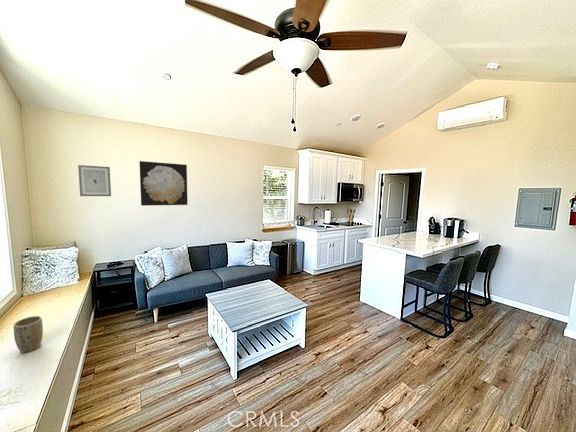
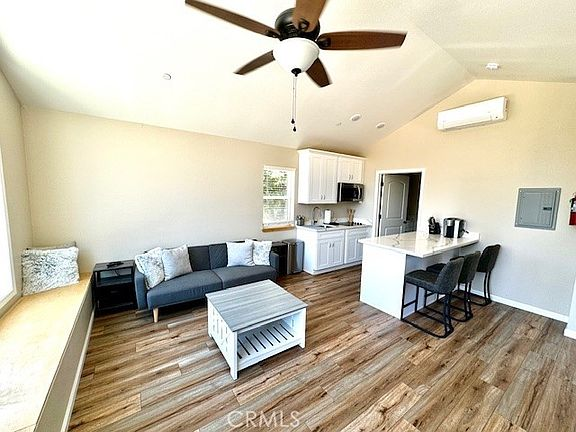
- wall art (164, 184)
- plant pot (29, 334)
- wall art (95, 181)
